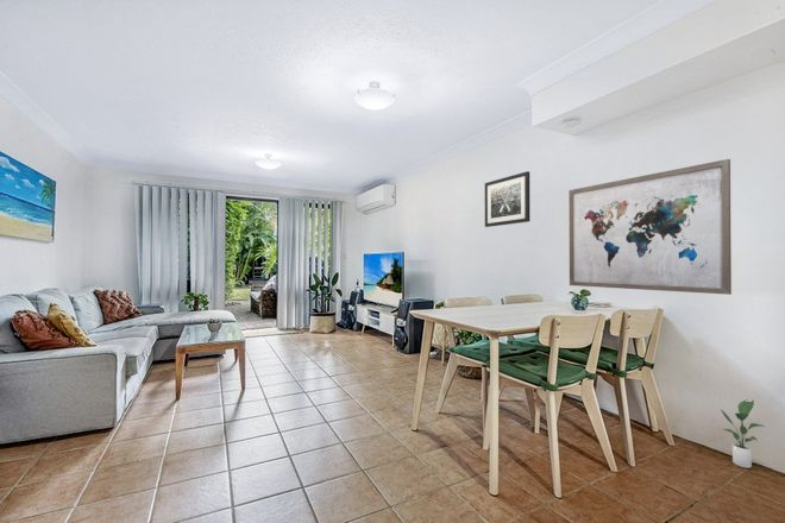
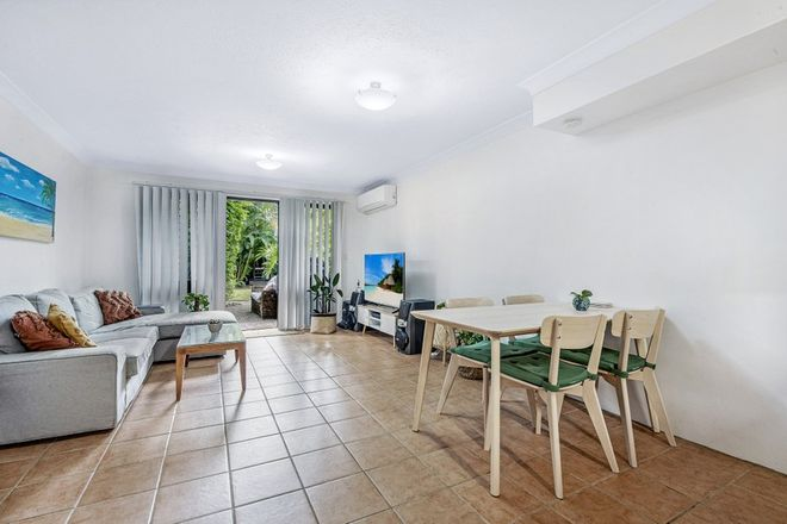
- potted plant (740, 430)
- wall art (505, 201)
- wall art (635, 233)
